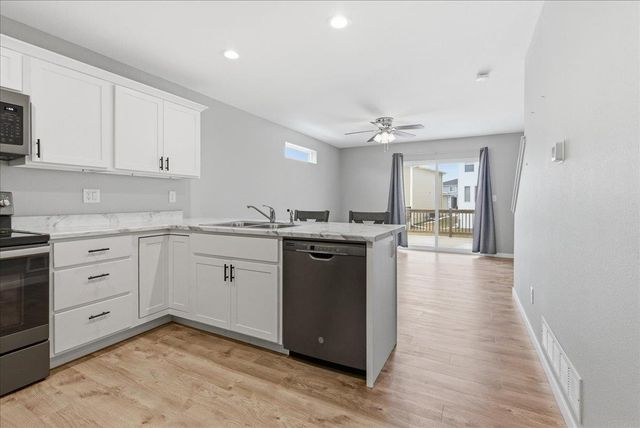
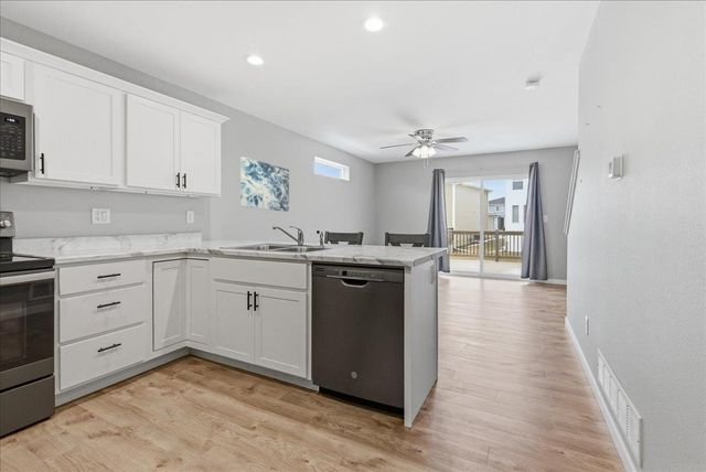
+ wall art (266, 186)
